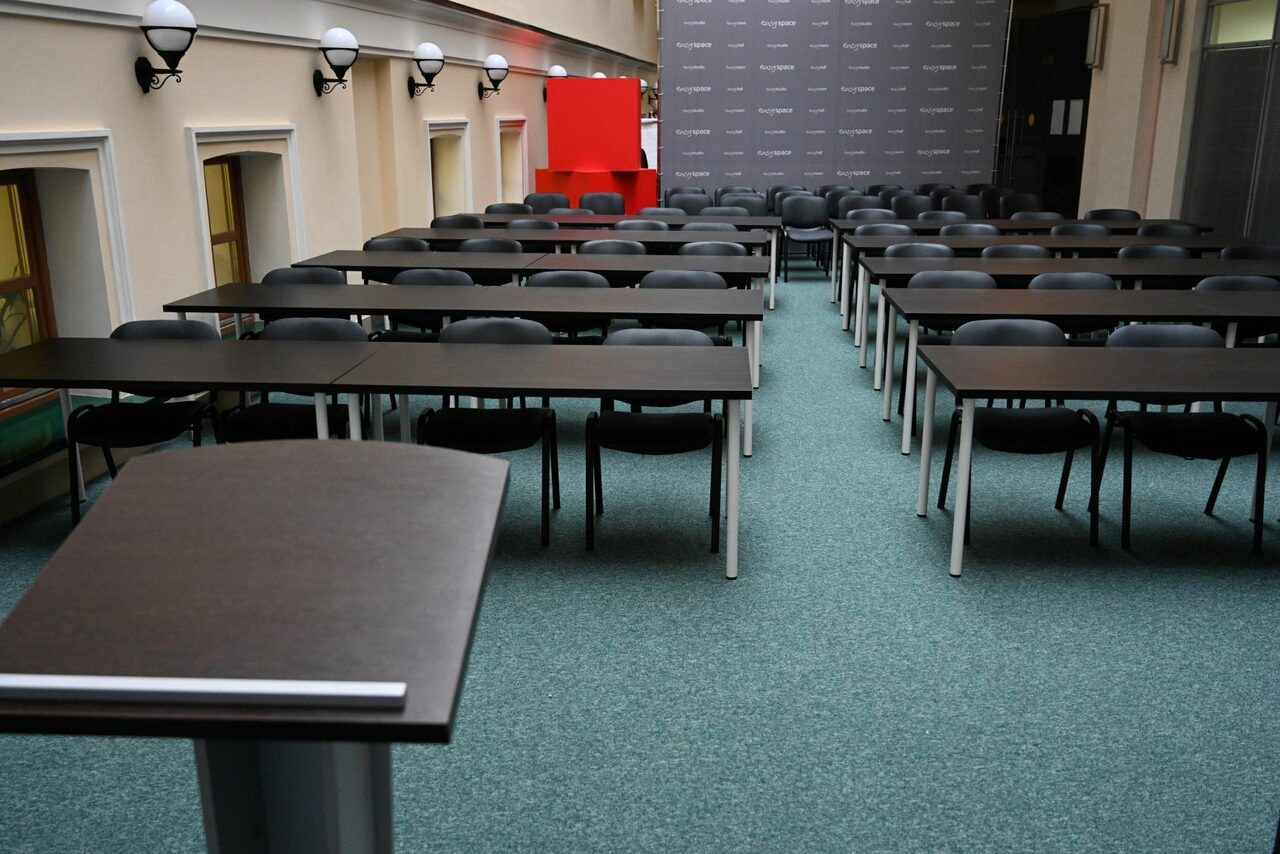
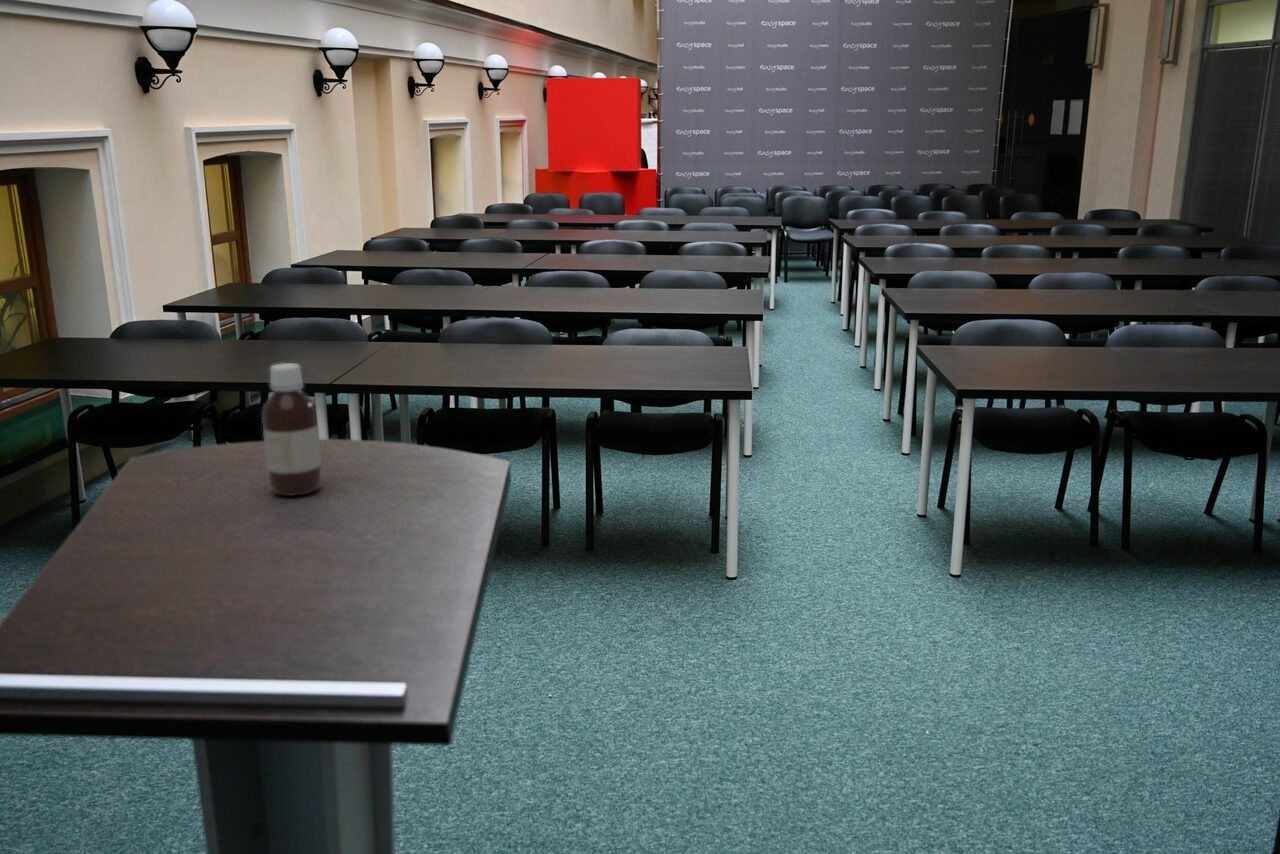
+ bottle (291, 428)
